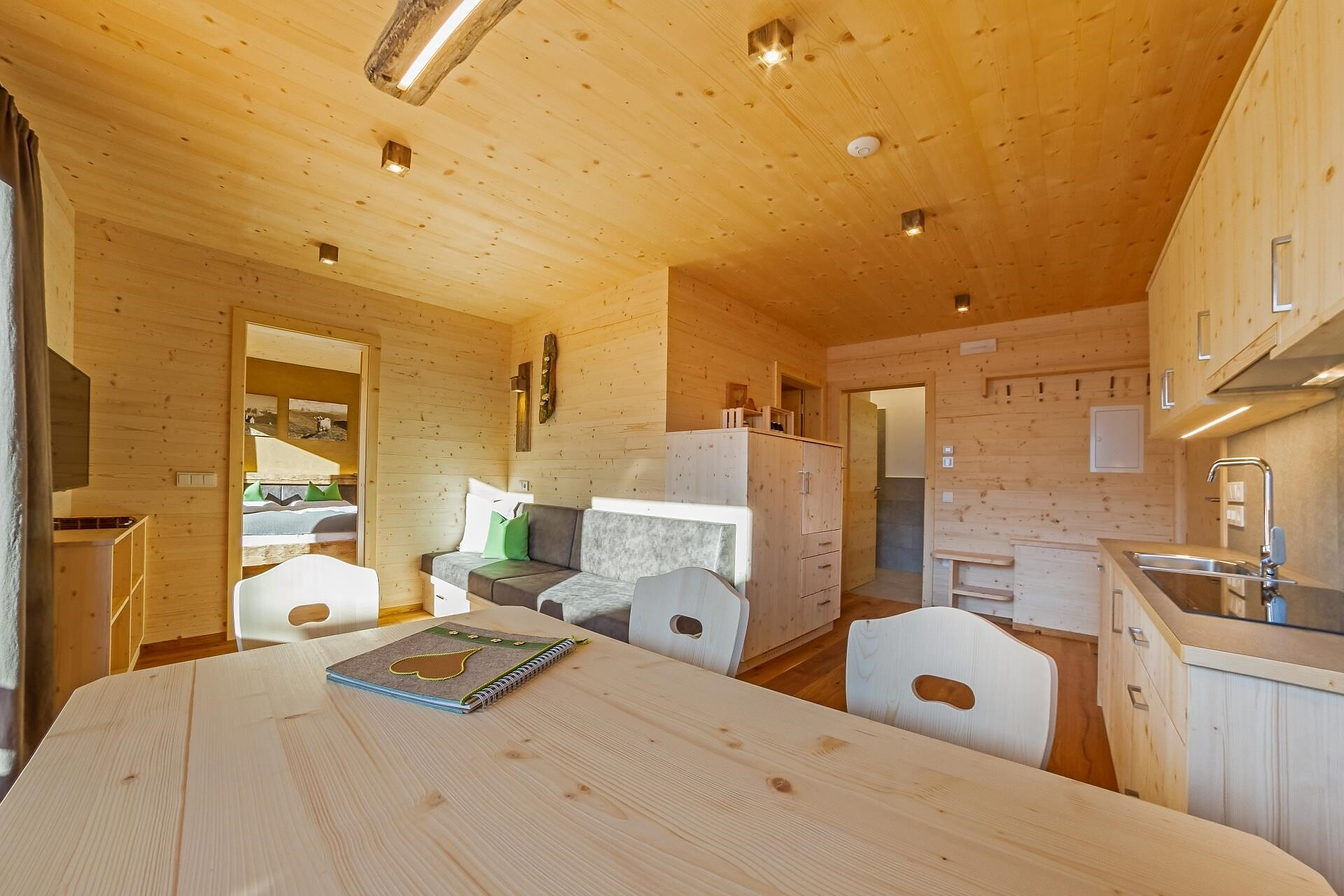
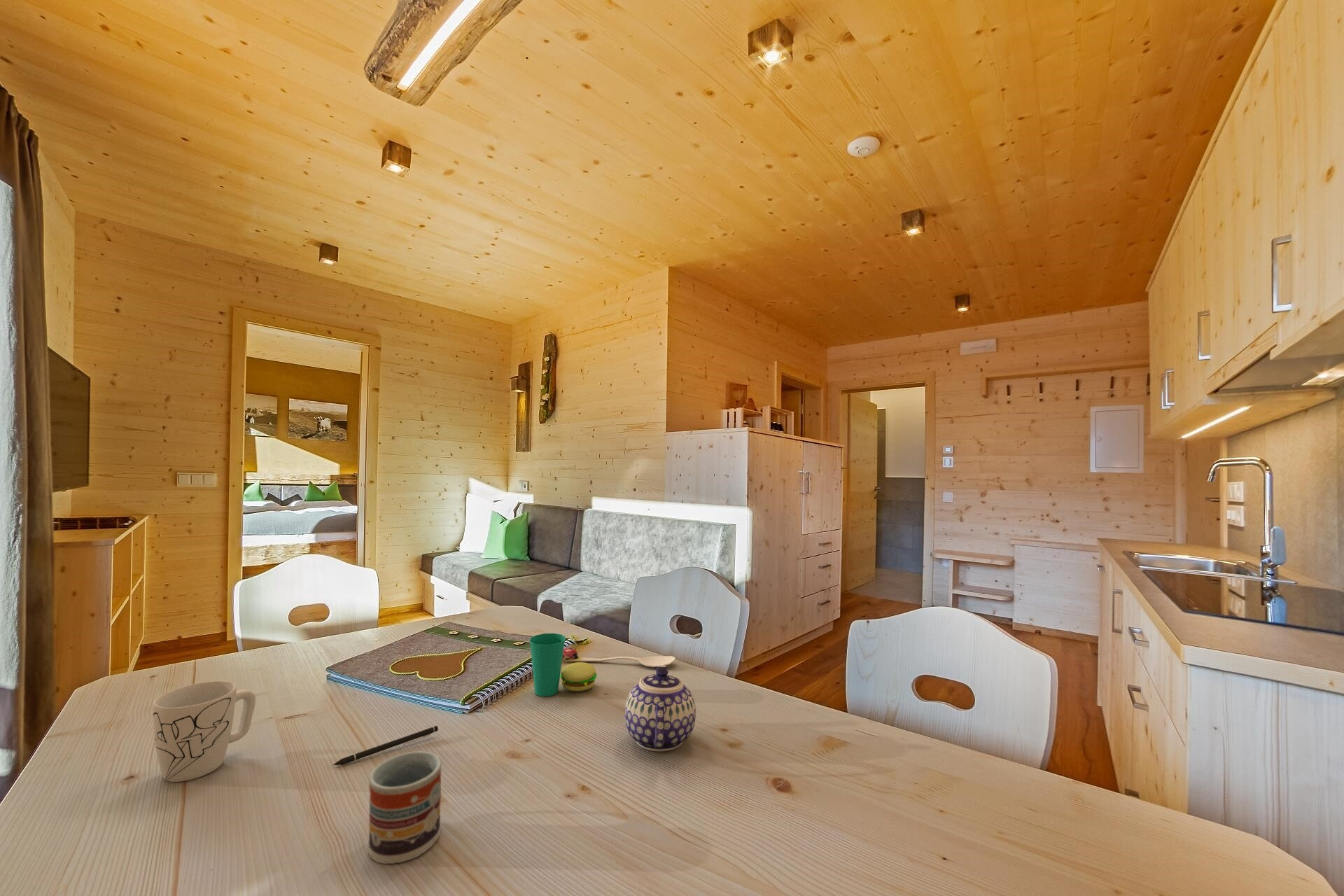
+ cup (561, 662)
+ teapot (660, 704)
+ spoon (617, 657)
+ mug (208, 726)
+ pen (388, 746)
+ cup (411, 797)
